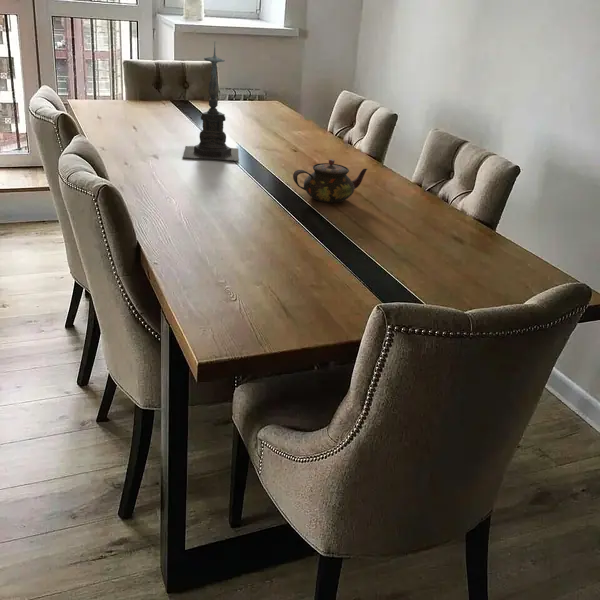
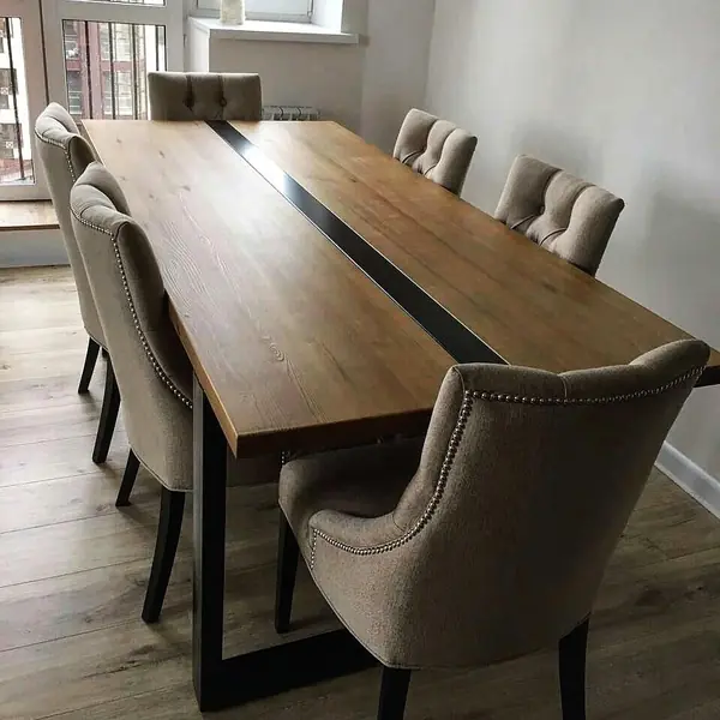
- candle holder (212, 99)
- teapot (330, 179)
